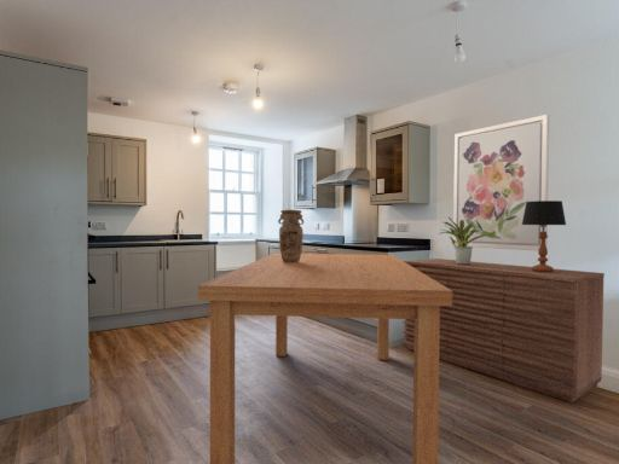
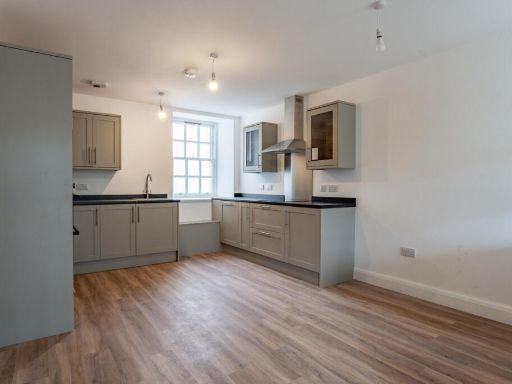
- table lamp (543, 236)
- potted plant (462, 239)
- vase (290, 236)
- dining table (332, 317)
- wall art (496, 186)
- sideboard (490, 315)
